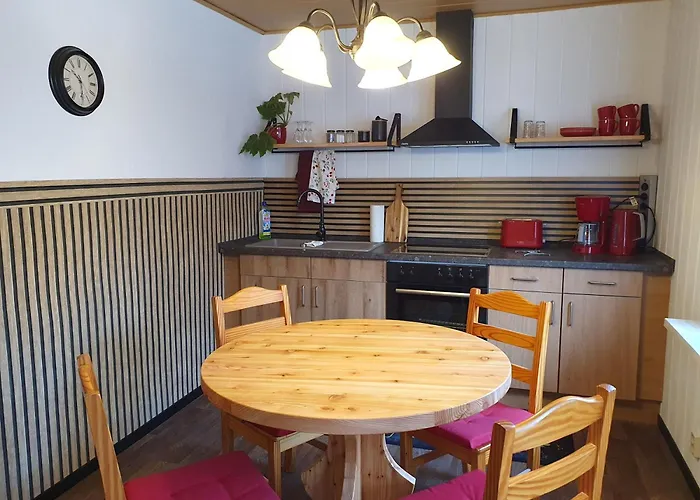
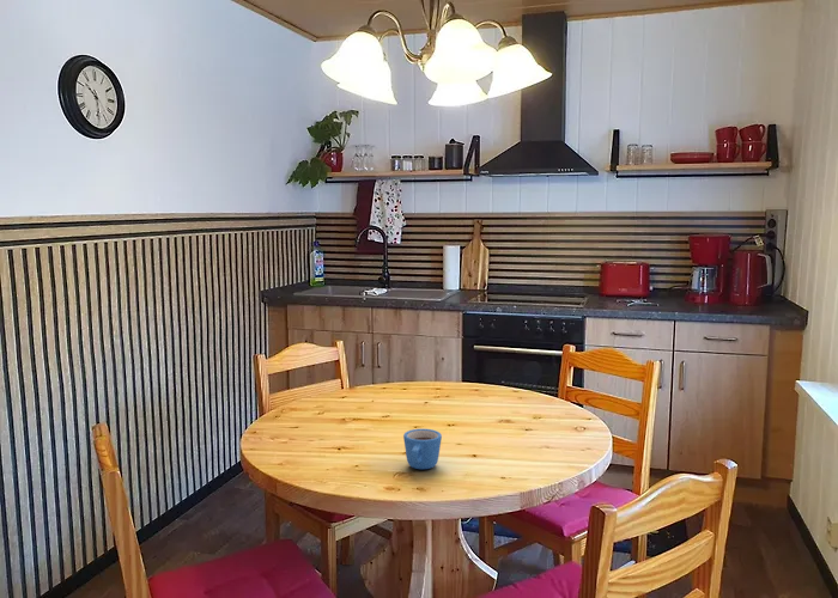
+ mug (420, 452)
